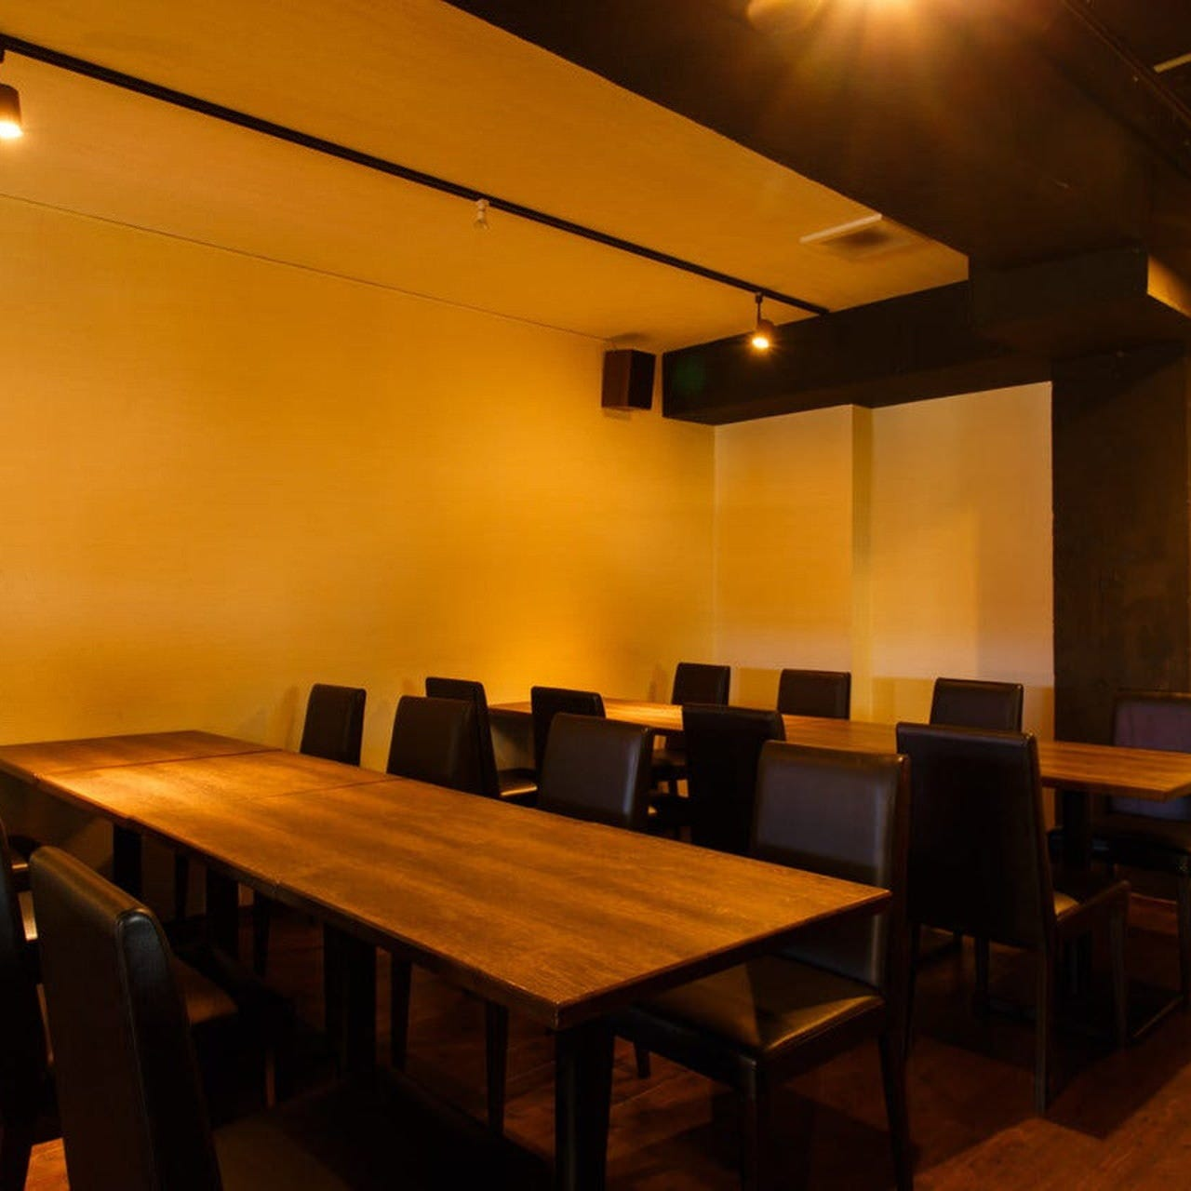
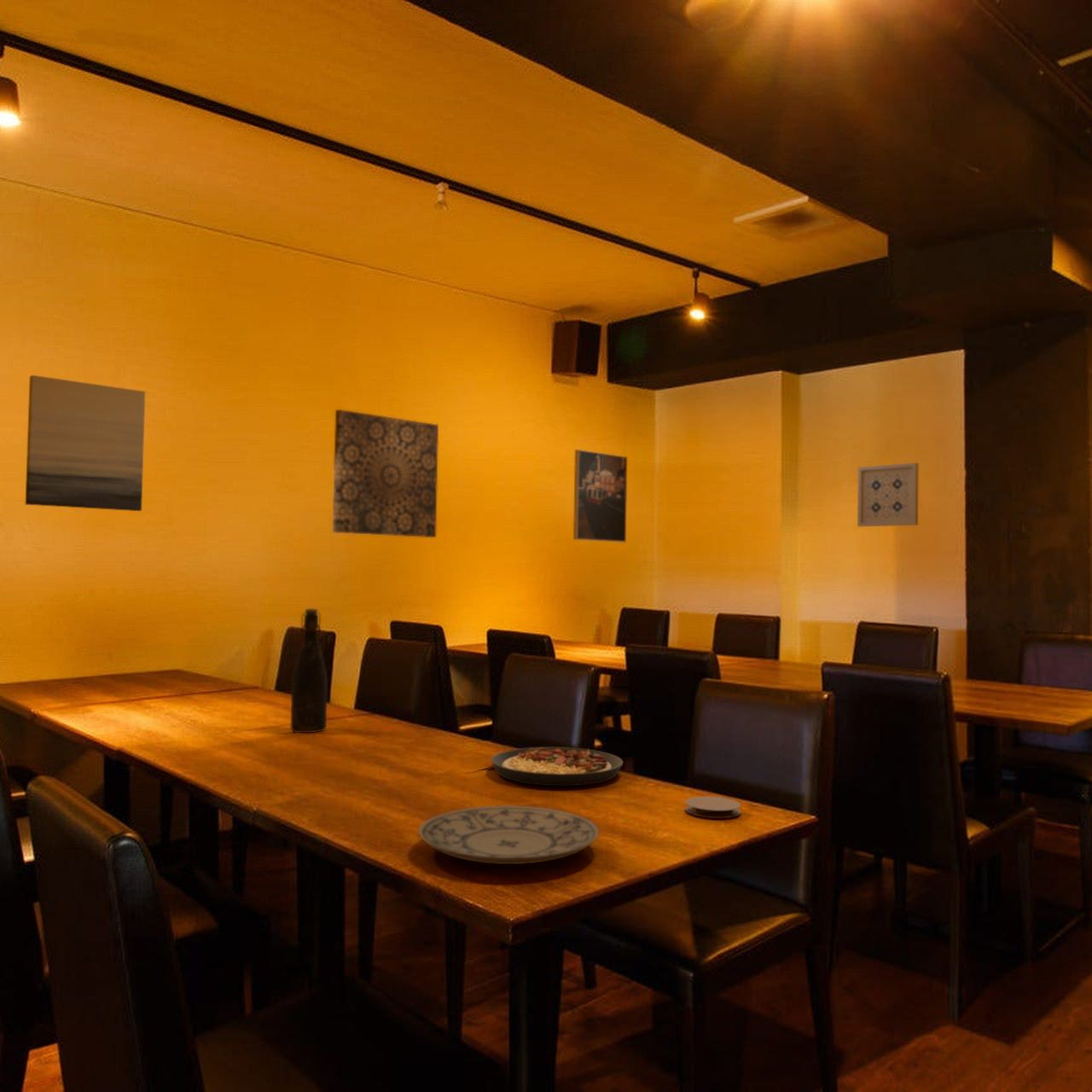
+ plate (556, 762)
+ wall art (887, 495)
+ bottle (310, 670)
+ plate (508, 838)
+ wall art (87, 445)
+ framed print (601, 497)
+ wall art (387, 476)
+ coaster (712, 806)
